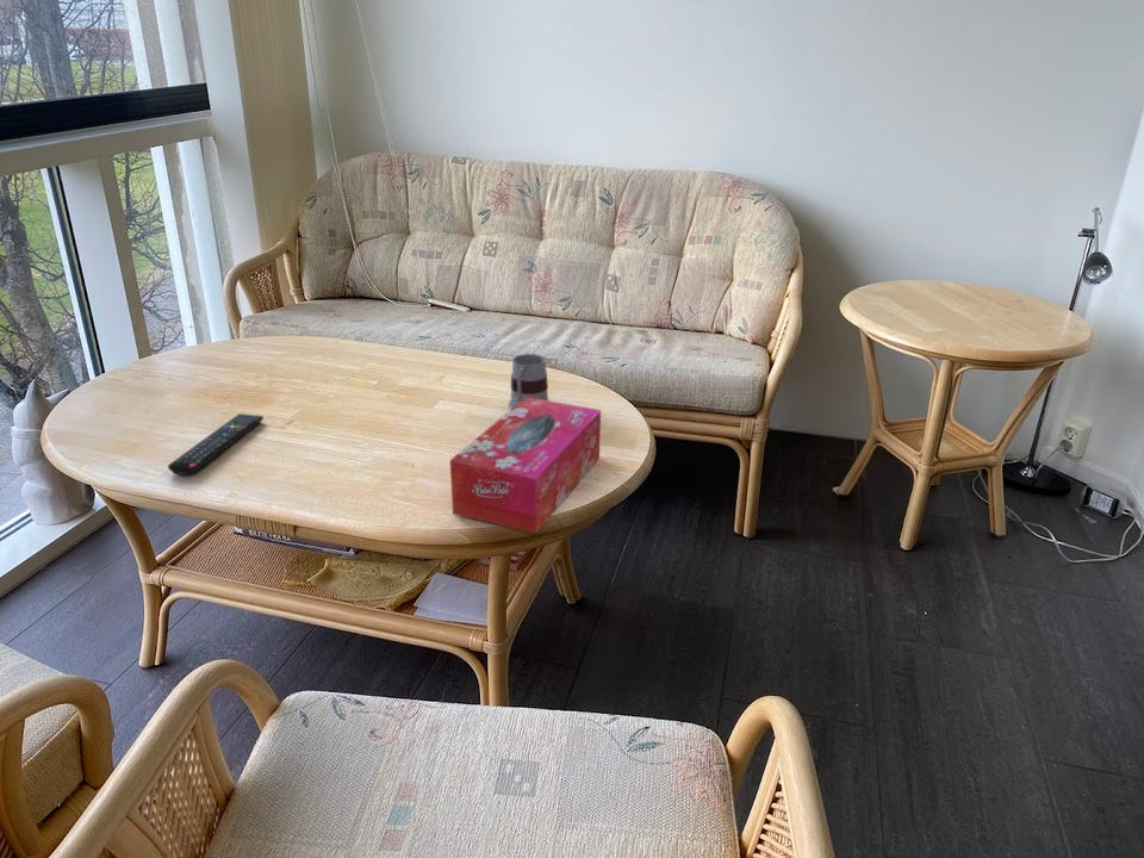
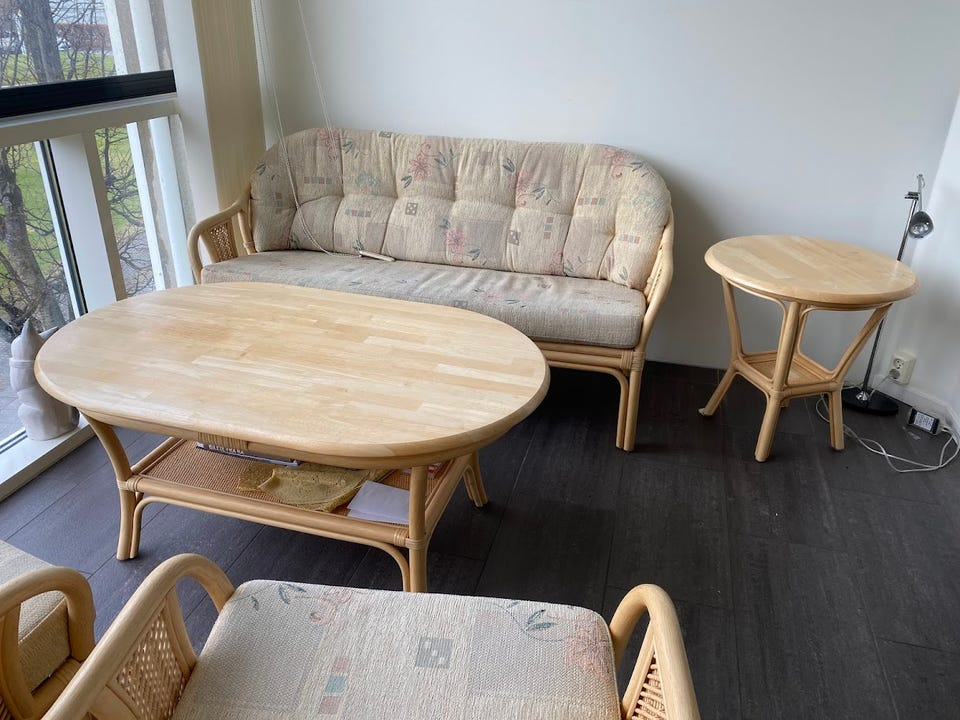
- mug (527, 384)
- tissue box (530, 459)
- remote control (217, 442)
